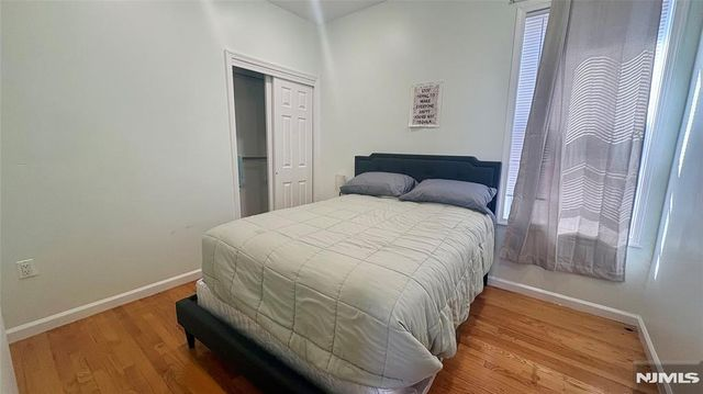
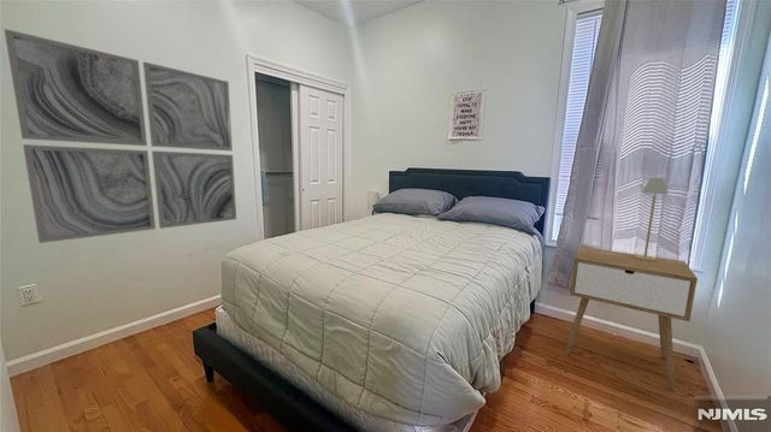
+ nightstand (622, 306)
+ table lamp (651, 219)
+ wall art (147, 150)
